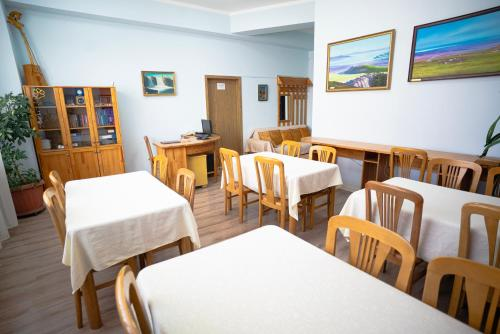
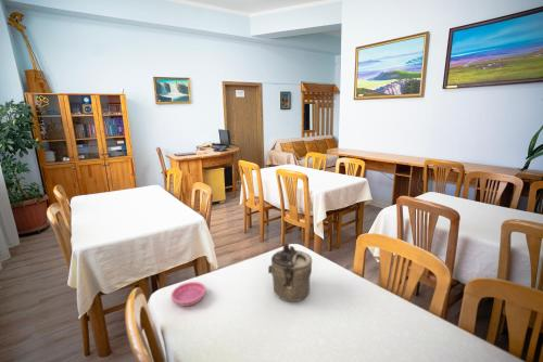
+ teapot (290, 270)
+ saucer (189, 295)
